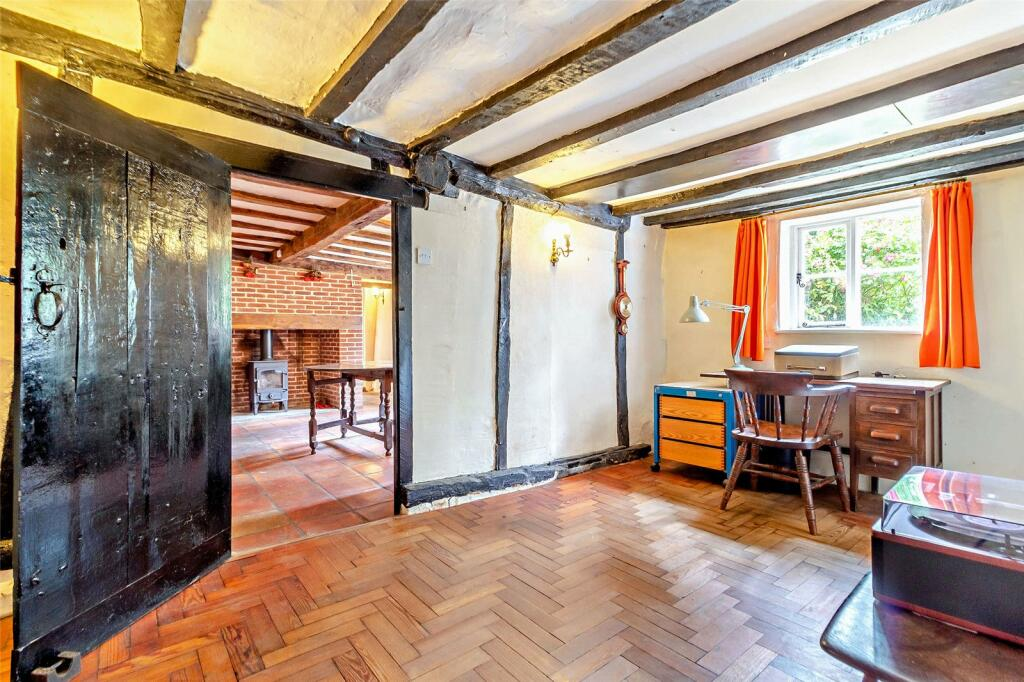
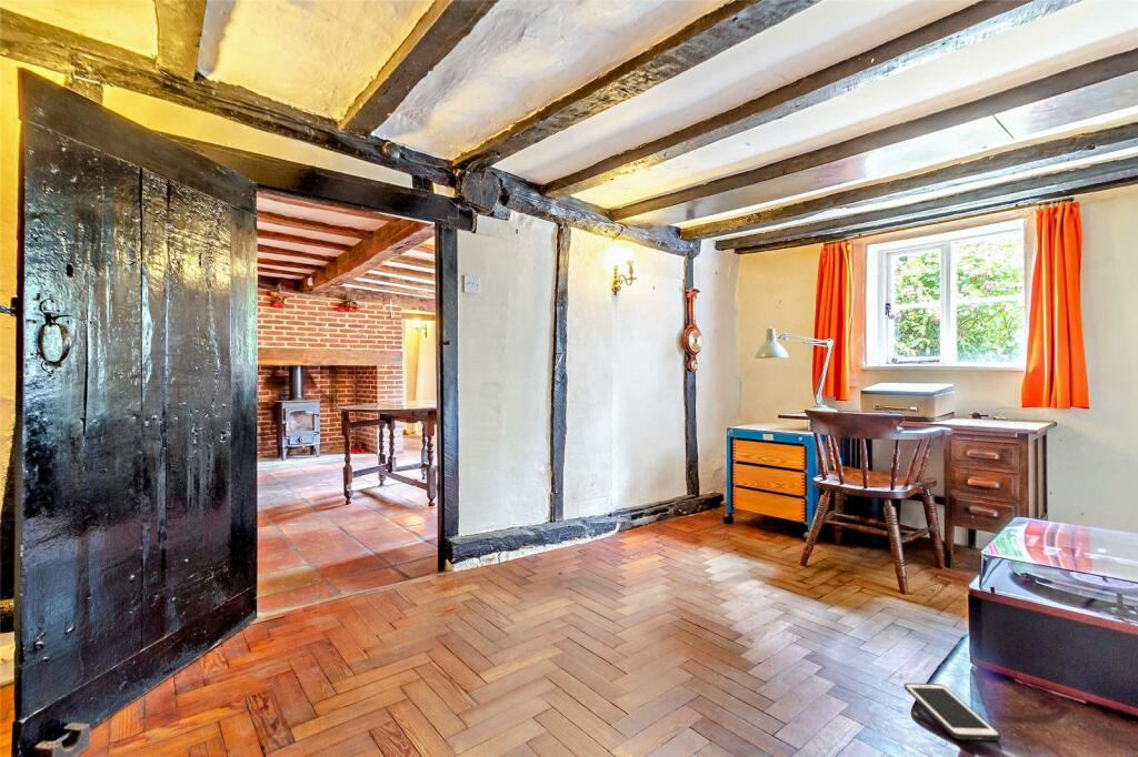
+ cell phone (948, 709)
